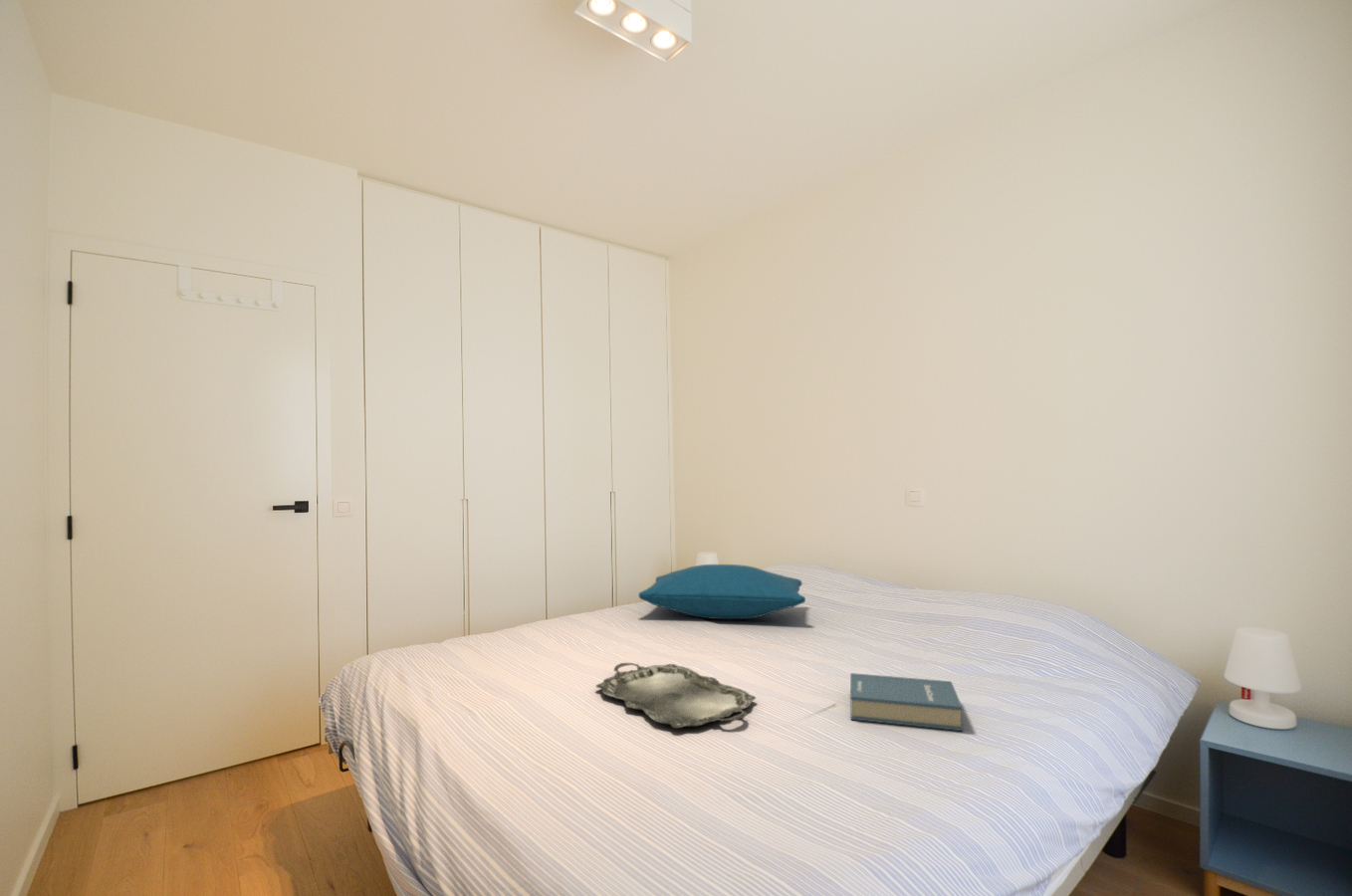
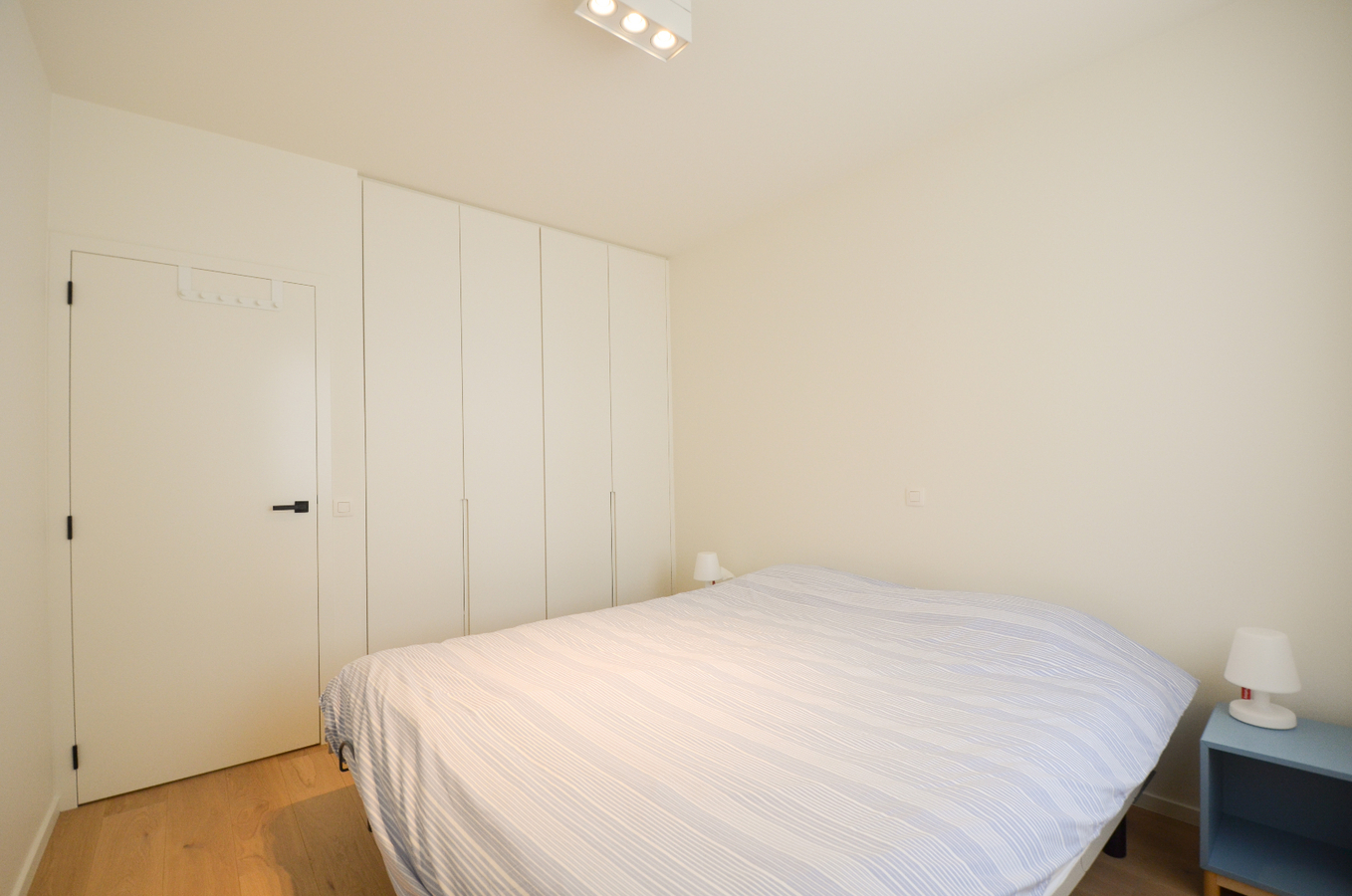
- serving tray (673, 692)
- pillow (724, 590)
- hardback book (902, 699)
